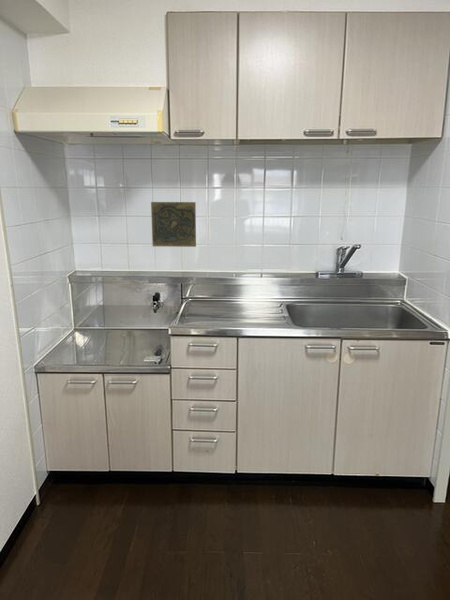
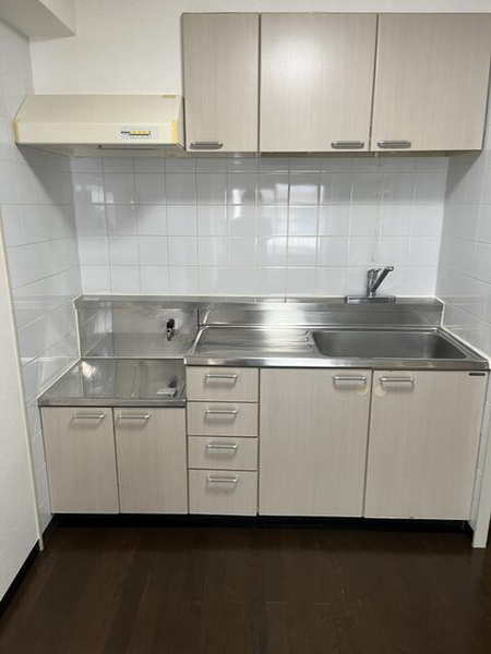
- decorative tile (173, 224)
